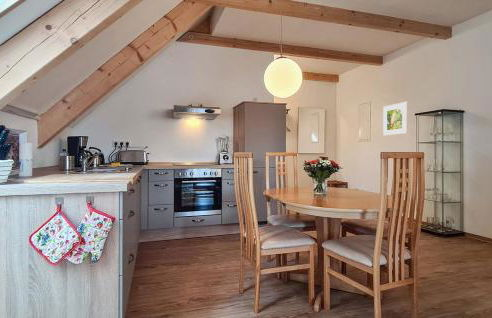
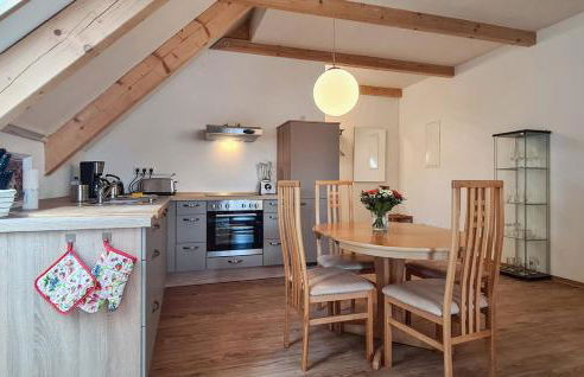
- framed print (394, 119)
